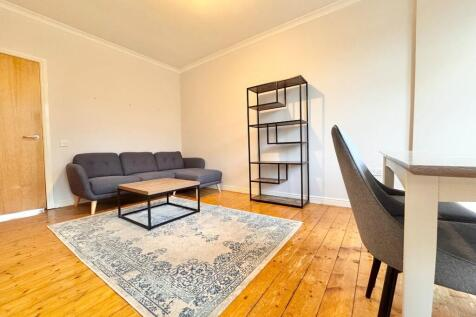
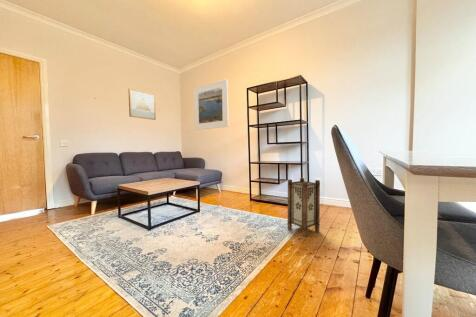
+ wall art (142, 105)
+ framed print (210, 106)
+ lantern (303, 205)
